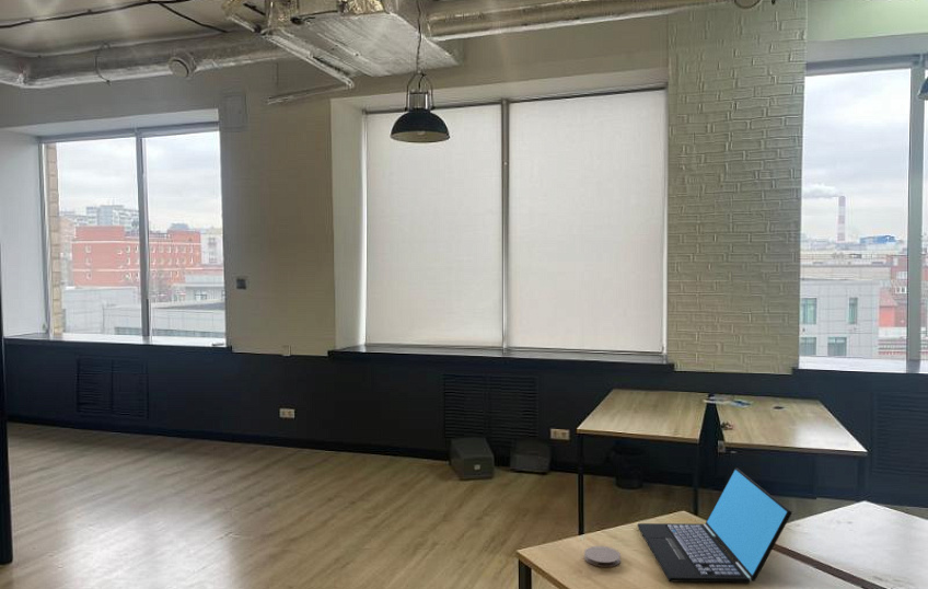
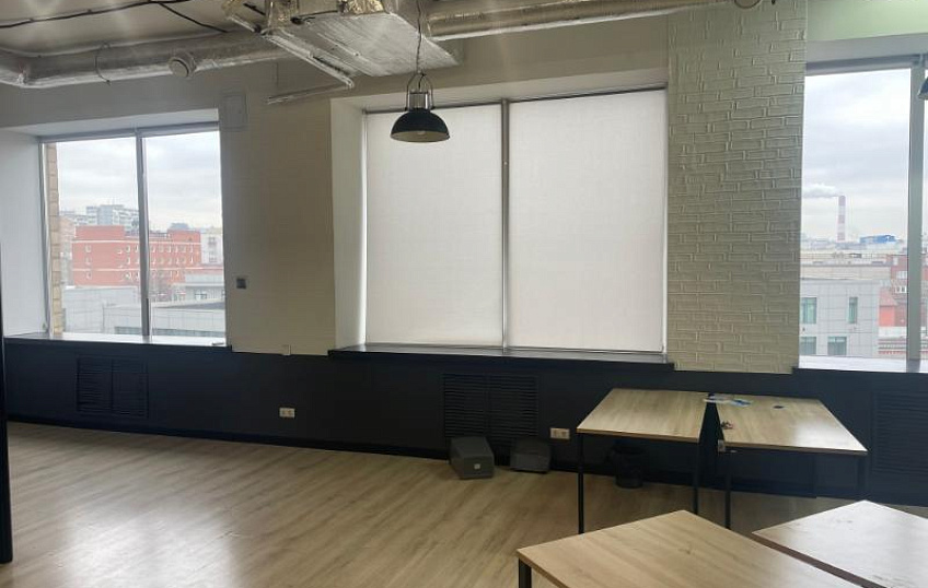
- laptop (707, 519)
- coaster (602, 556)
